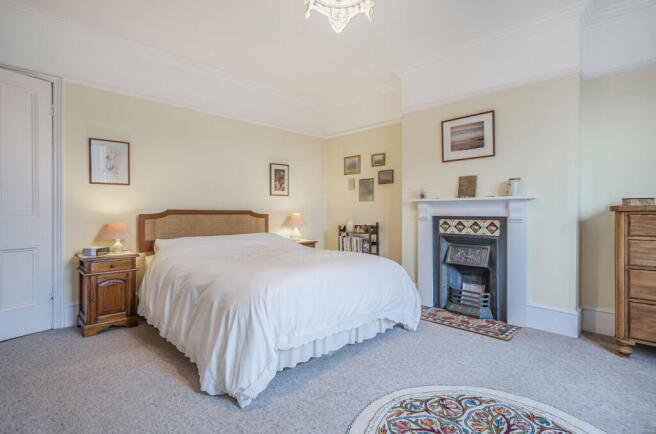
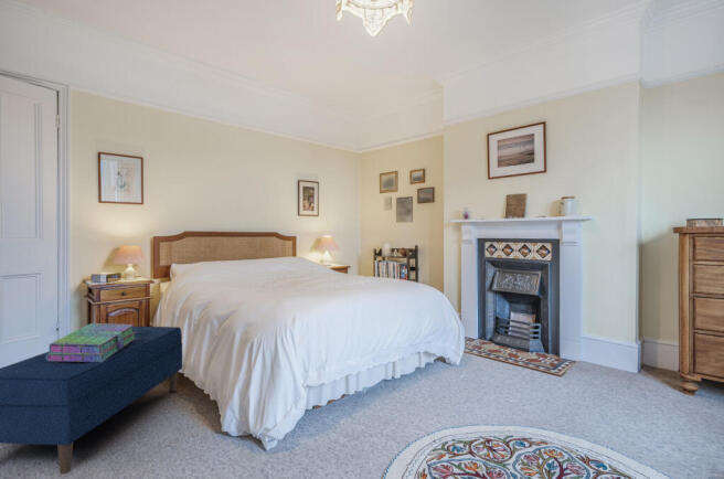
+ bench (100, 383)
+ stack of books (95, 343)
